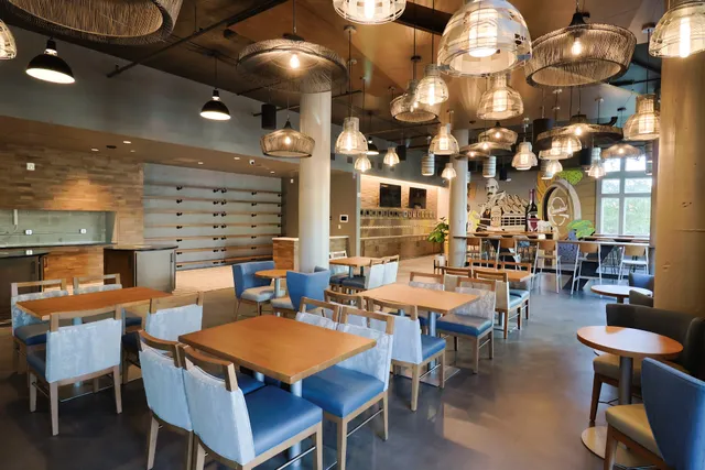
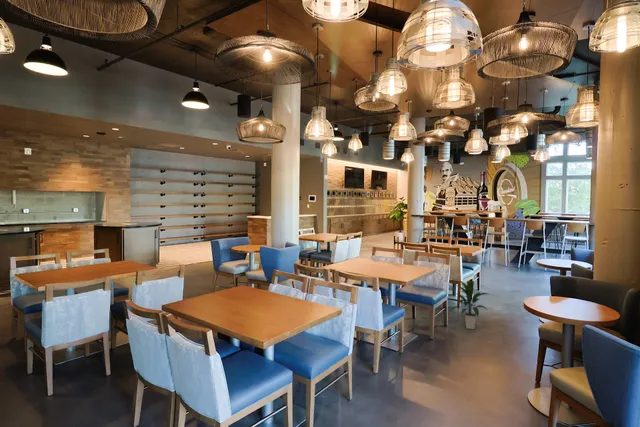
+ indoor plant (468, 302)
